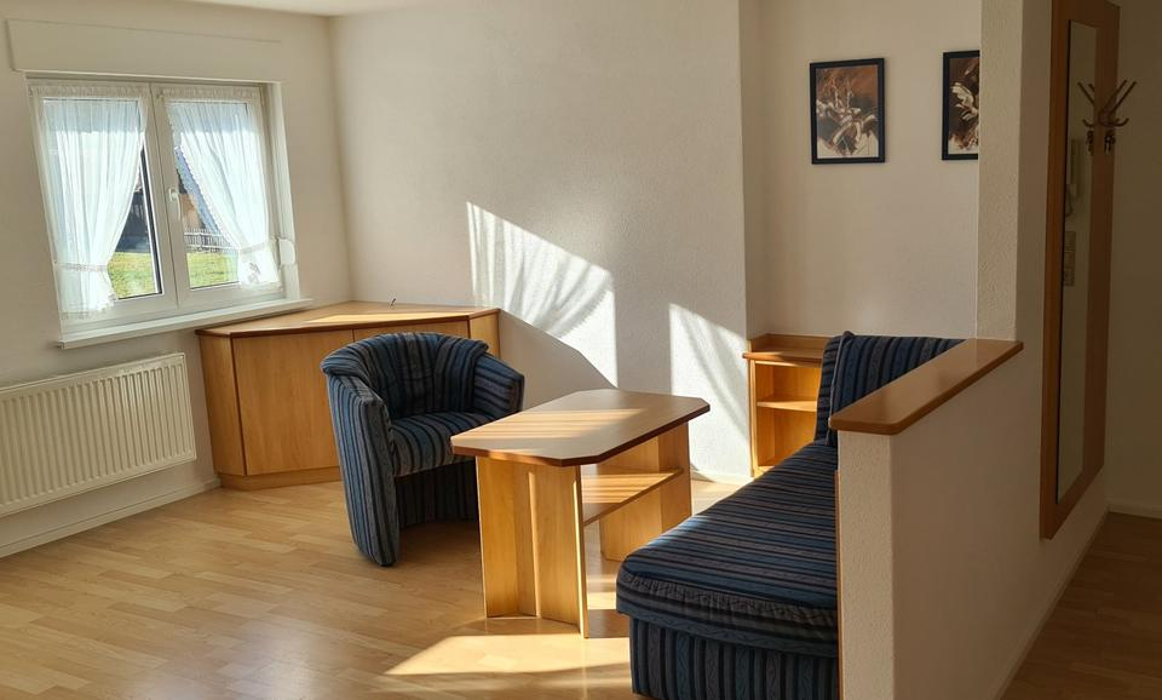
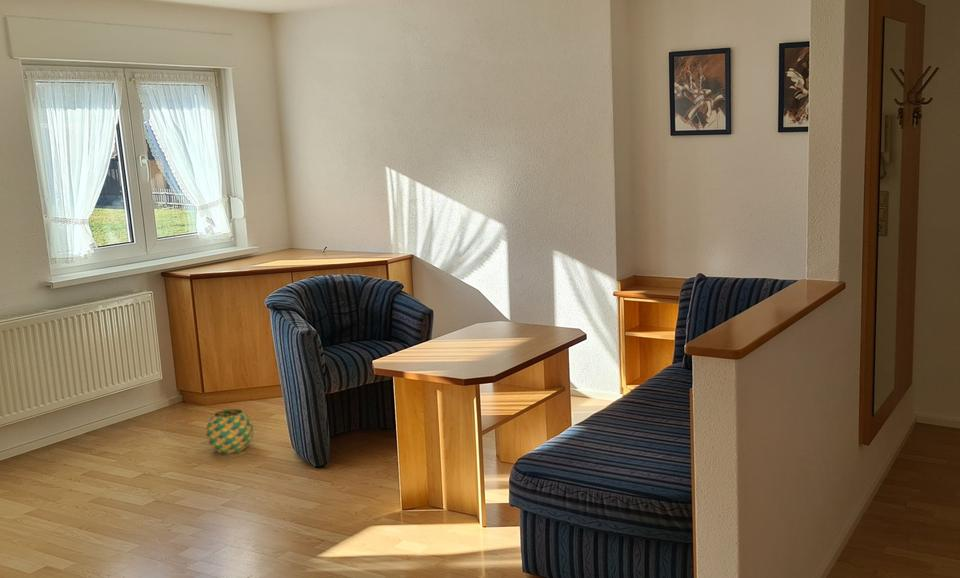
+ decorative ball (229, 431)
